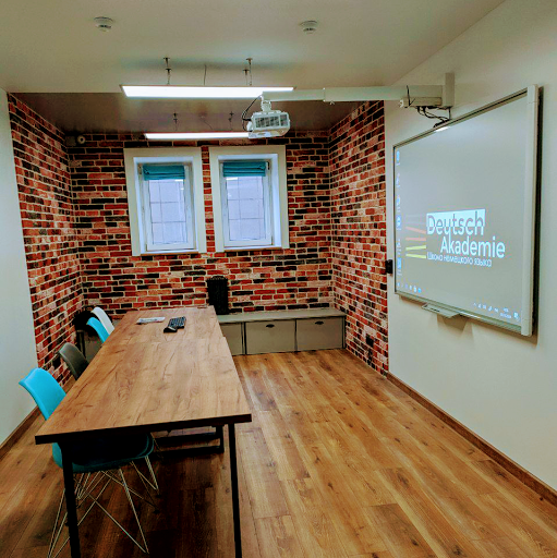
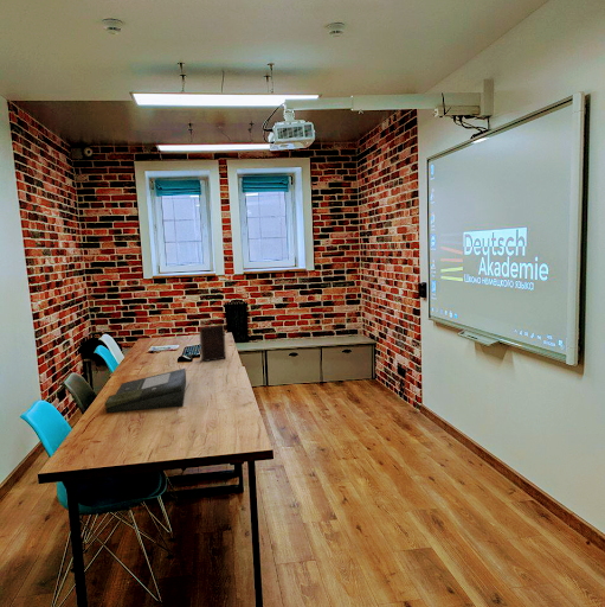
+ document tray (148, 385)
+ bible (212, 343)
